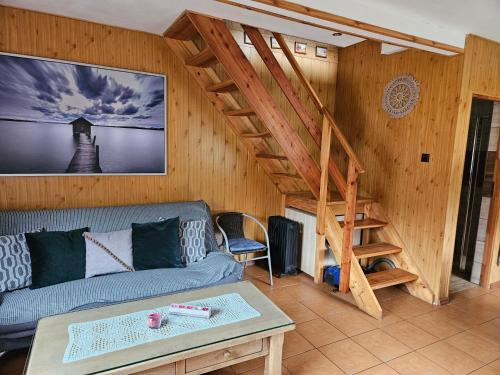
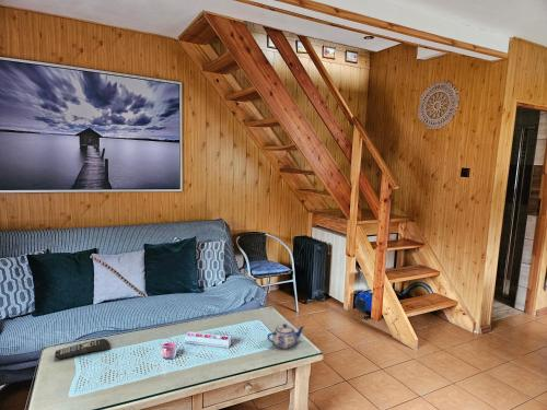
+ teapot (286, 333)
+ remote control (83, 348)
